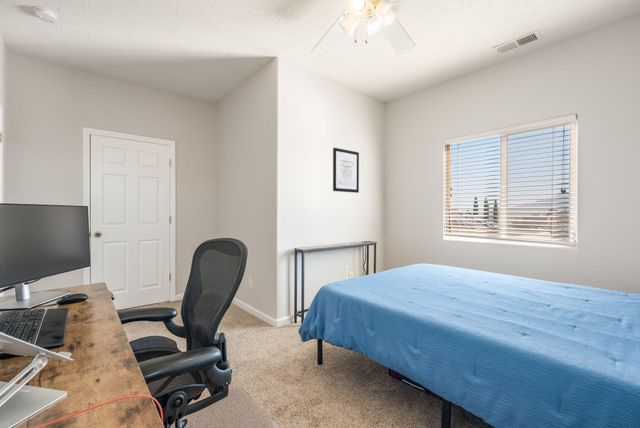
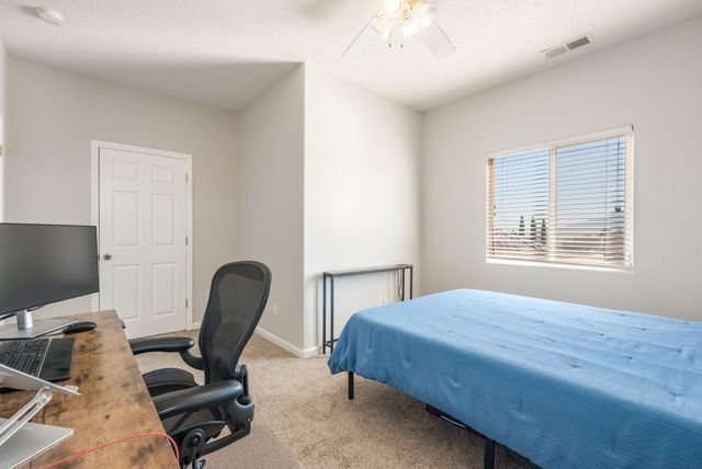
- wall art (346, 171)
